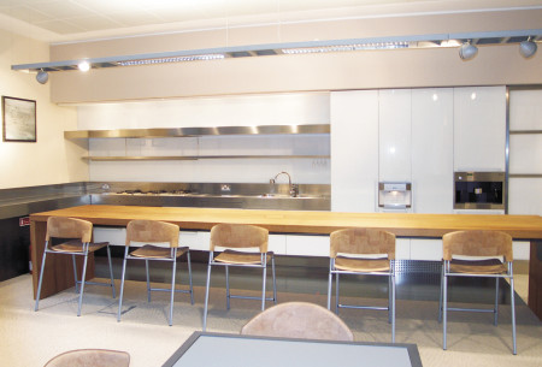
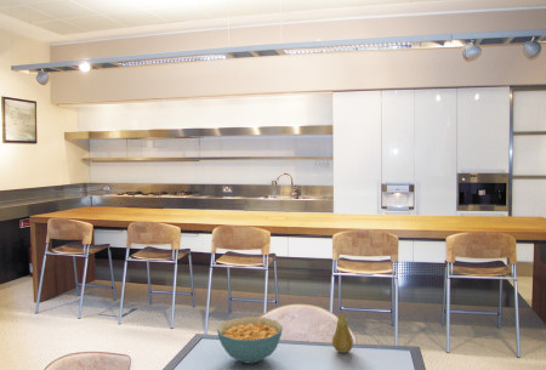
+ cereal bowl (250, 343)
+ fruit (342, 332)
